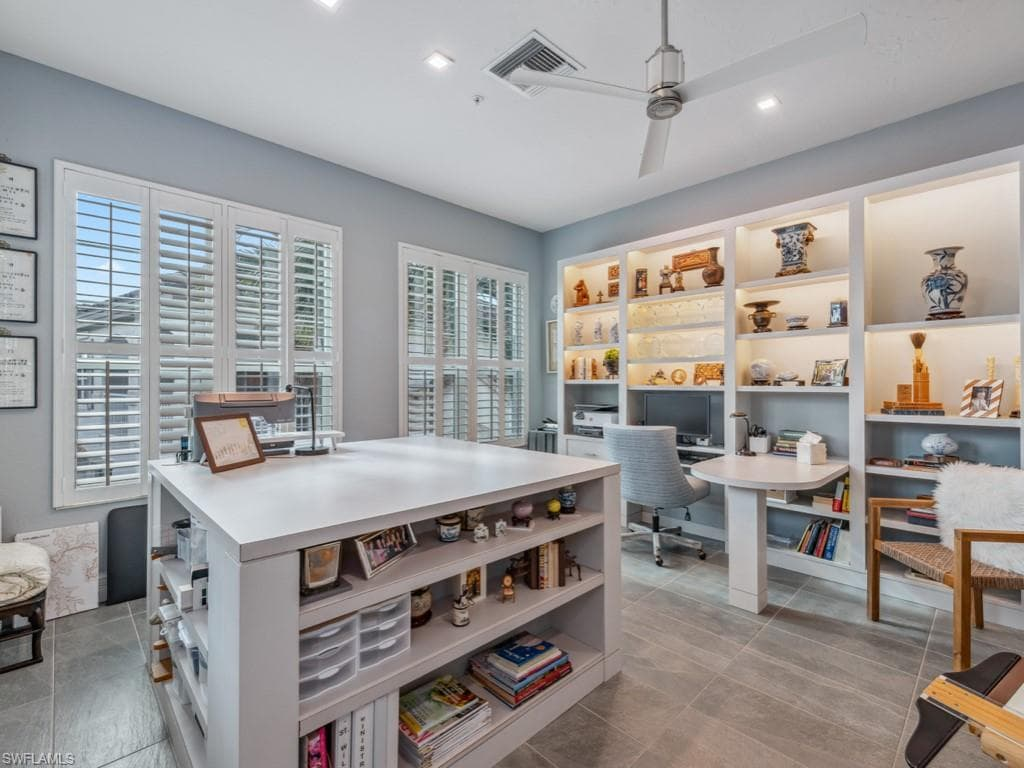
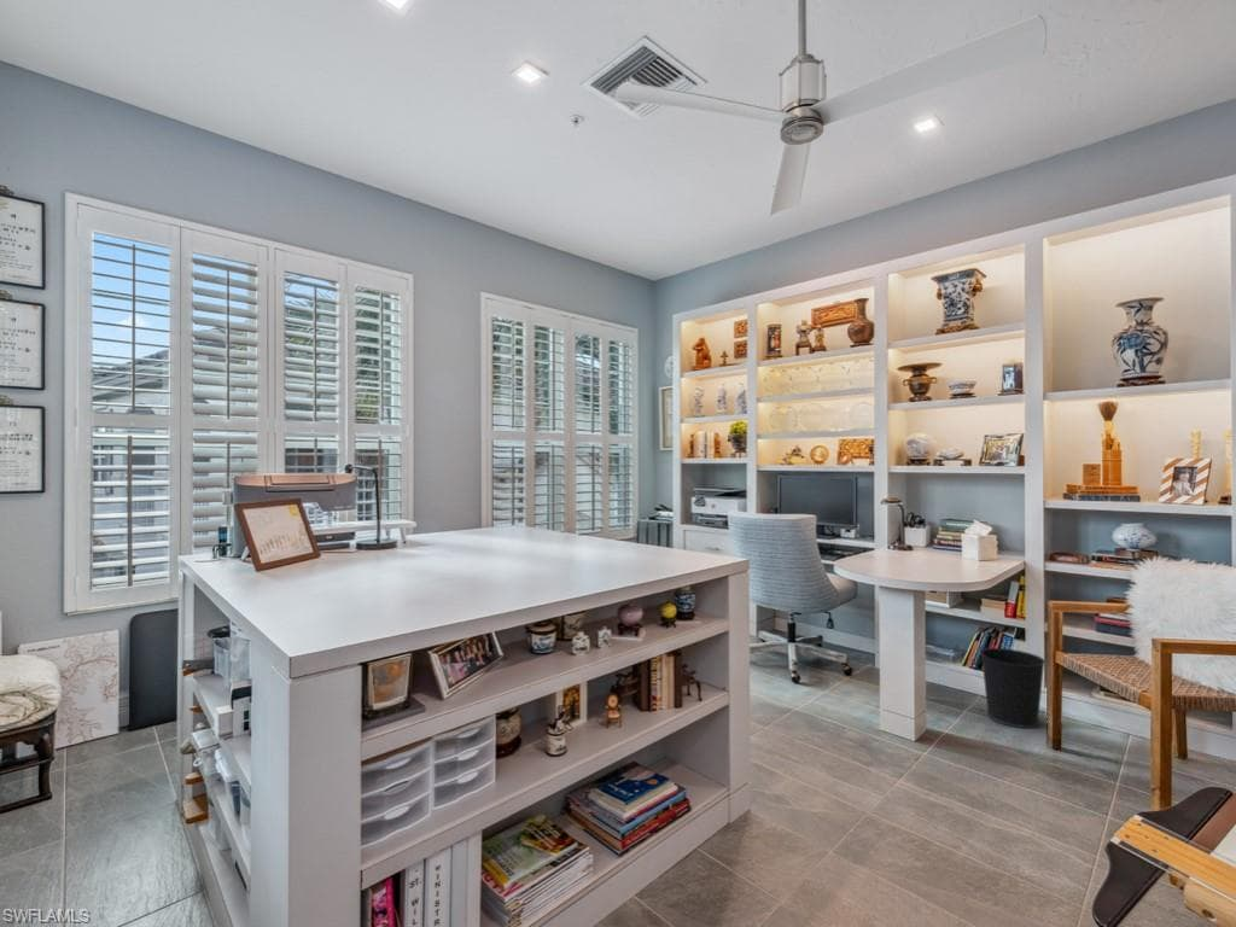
+ wastebasket (1011, 687)
